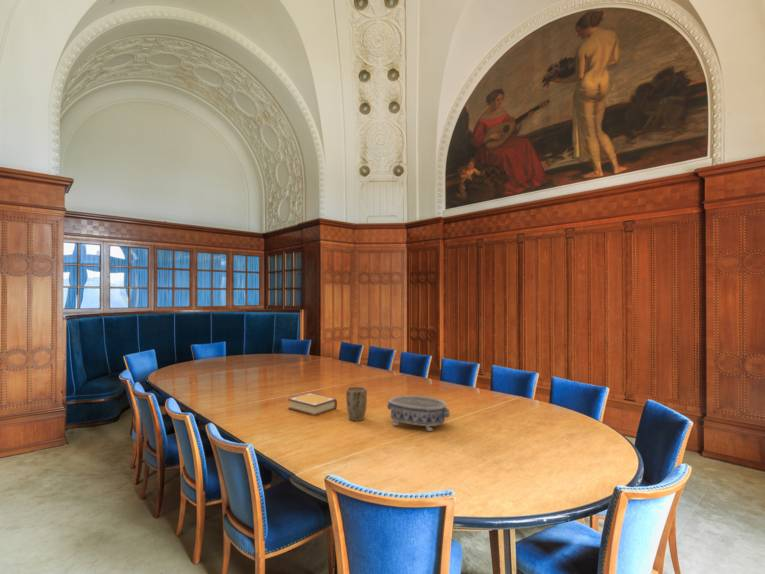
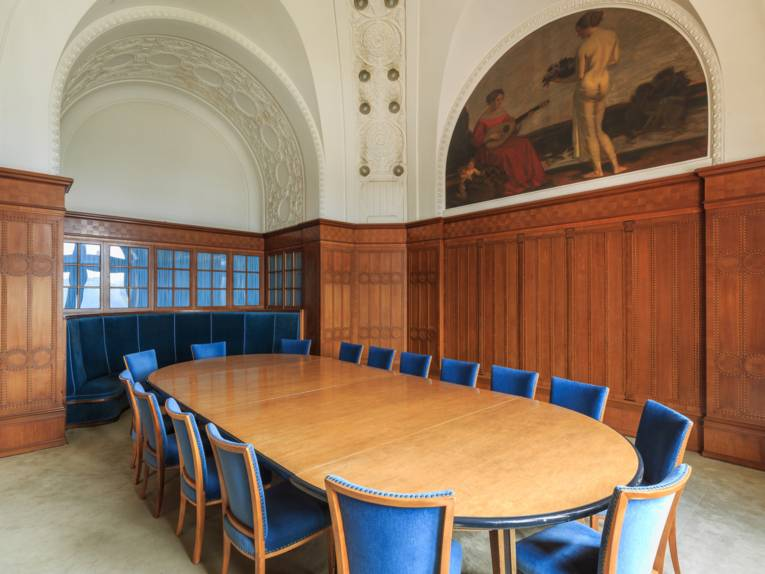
- plant pot (356, 403)
- decorative bowl (417, 412)
- book (312, 403)
